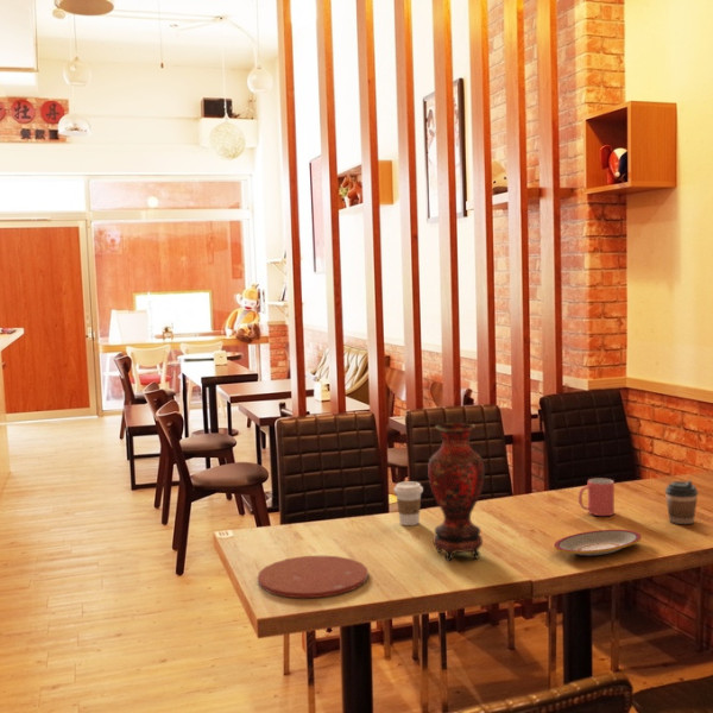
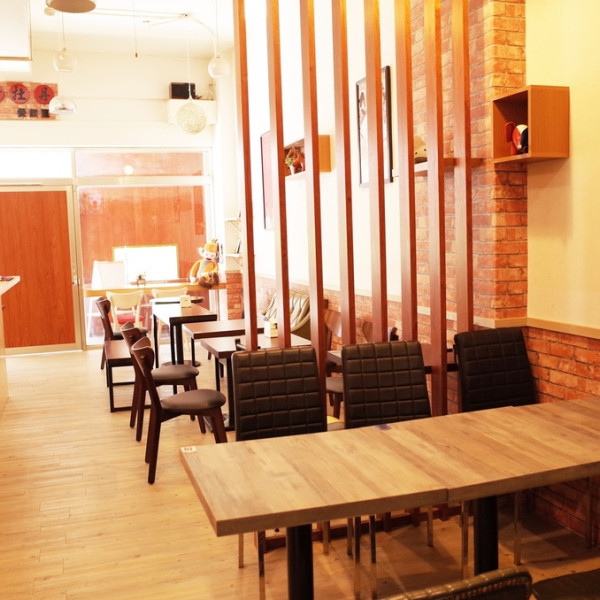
- plate (598, 544)
- coffee cup (681, 500)
- plate (313, 575)
- mug (595, 497)
- coffee cup (409, 503)
- vase (456, 491)
